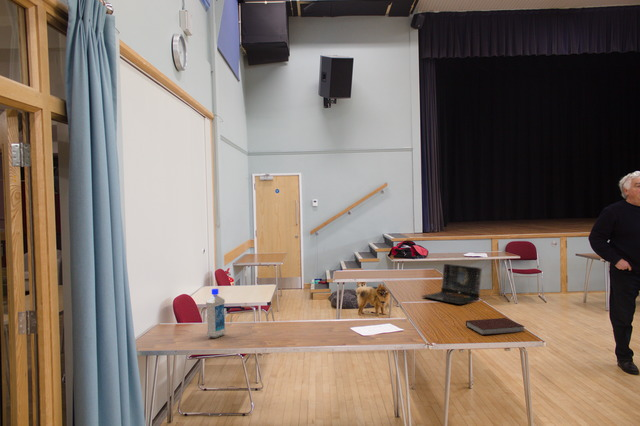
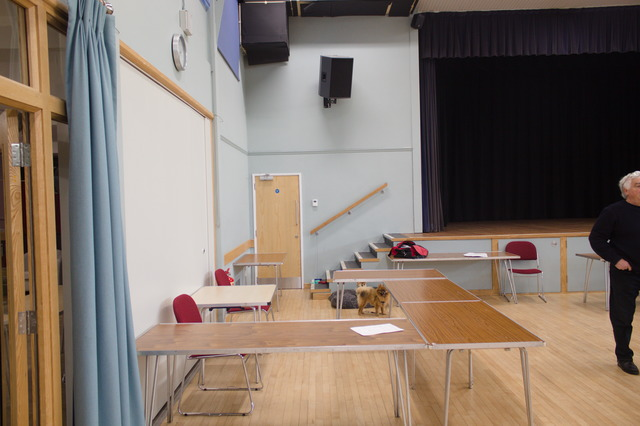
- laptop (451, 283)
- notebook (494, 326)
- water bottle (215, 312)
